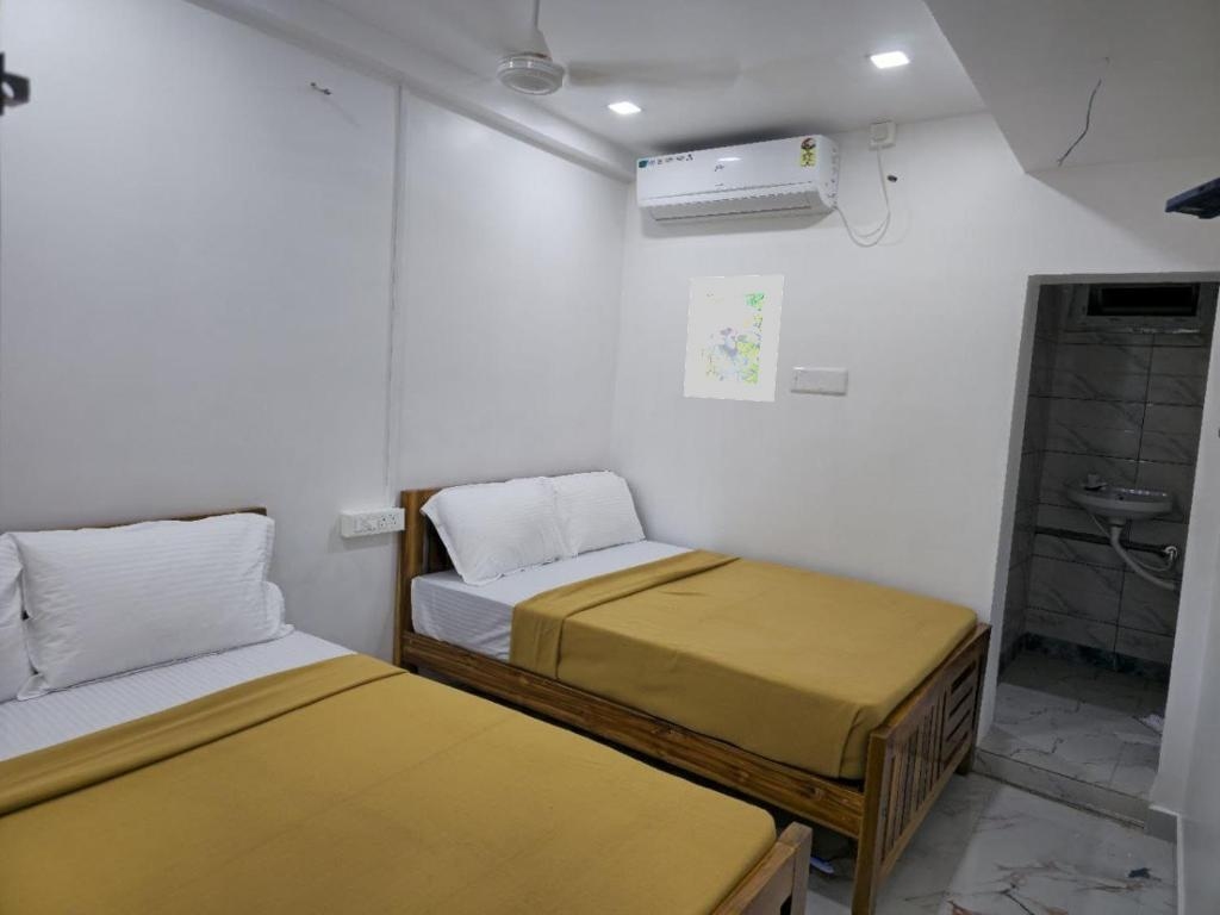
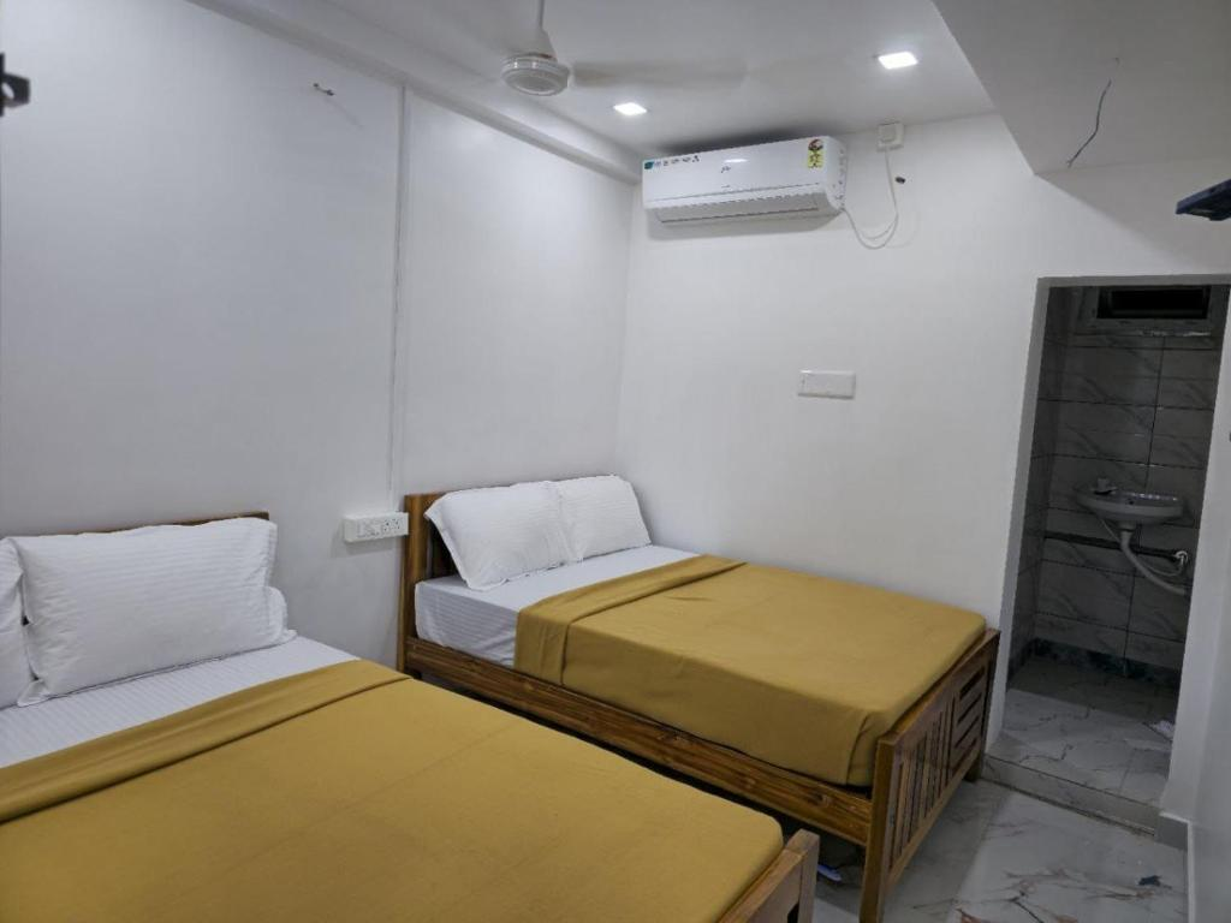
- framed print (732, 337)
